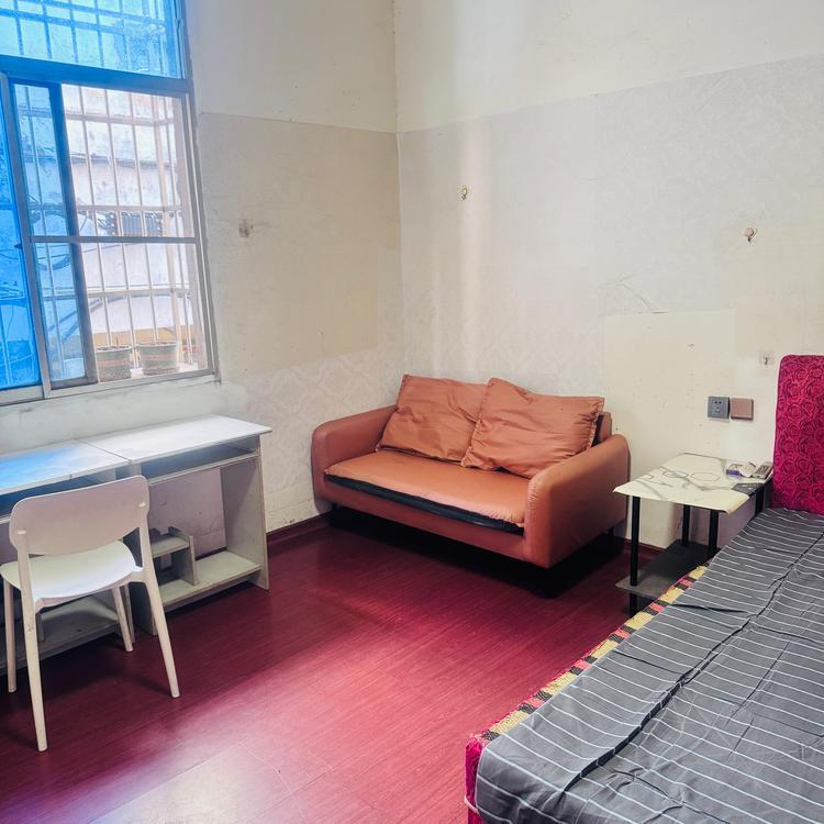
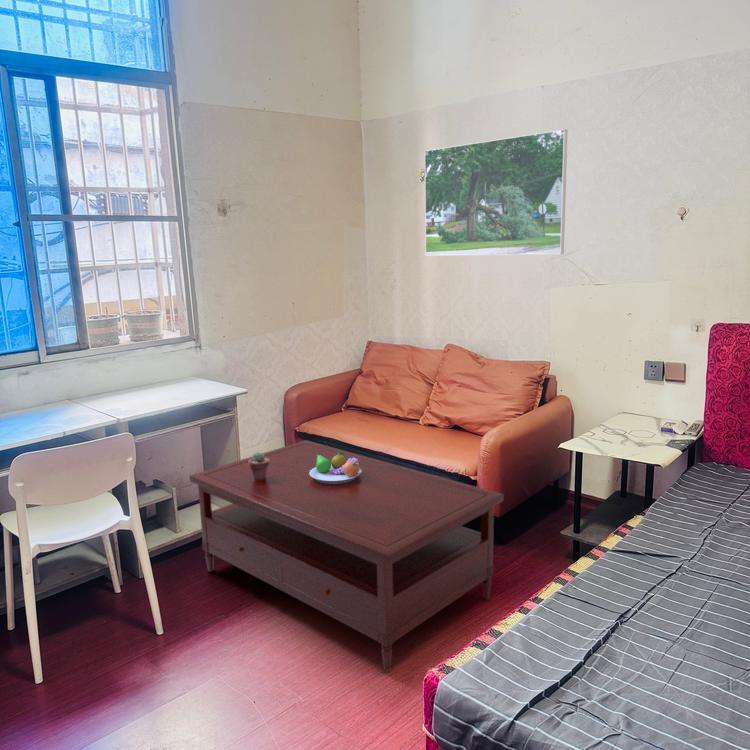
+ potted succulent (258, 465)
+ coffee table (339, 535)
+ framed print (489, 198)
+ fruit bowl (334, 465)
